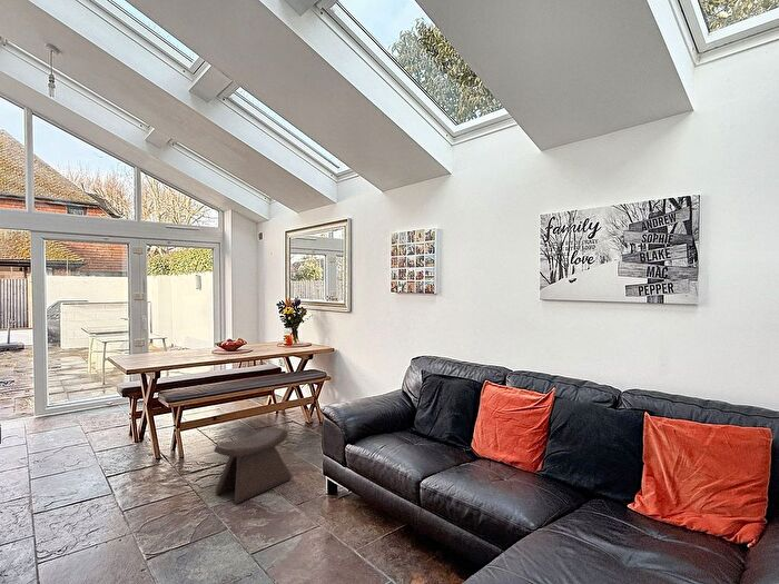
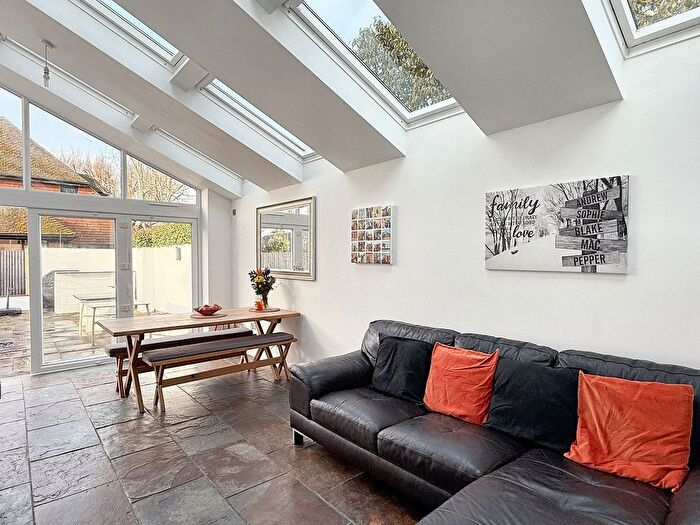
- stool (253, 462)
